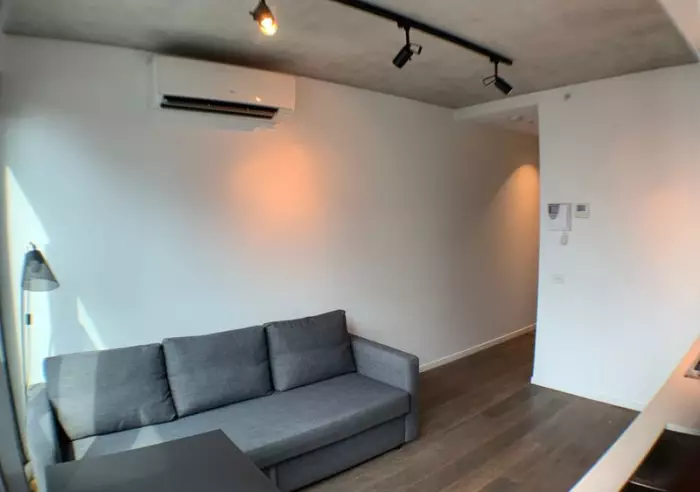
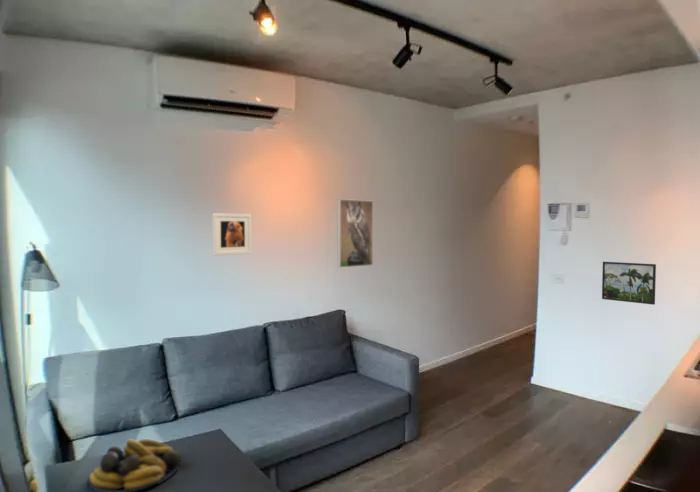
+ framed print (232, 234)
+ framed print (355, 233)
+ fruit bowl (135, 457)
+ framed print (627, 282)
